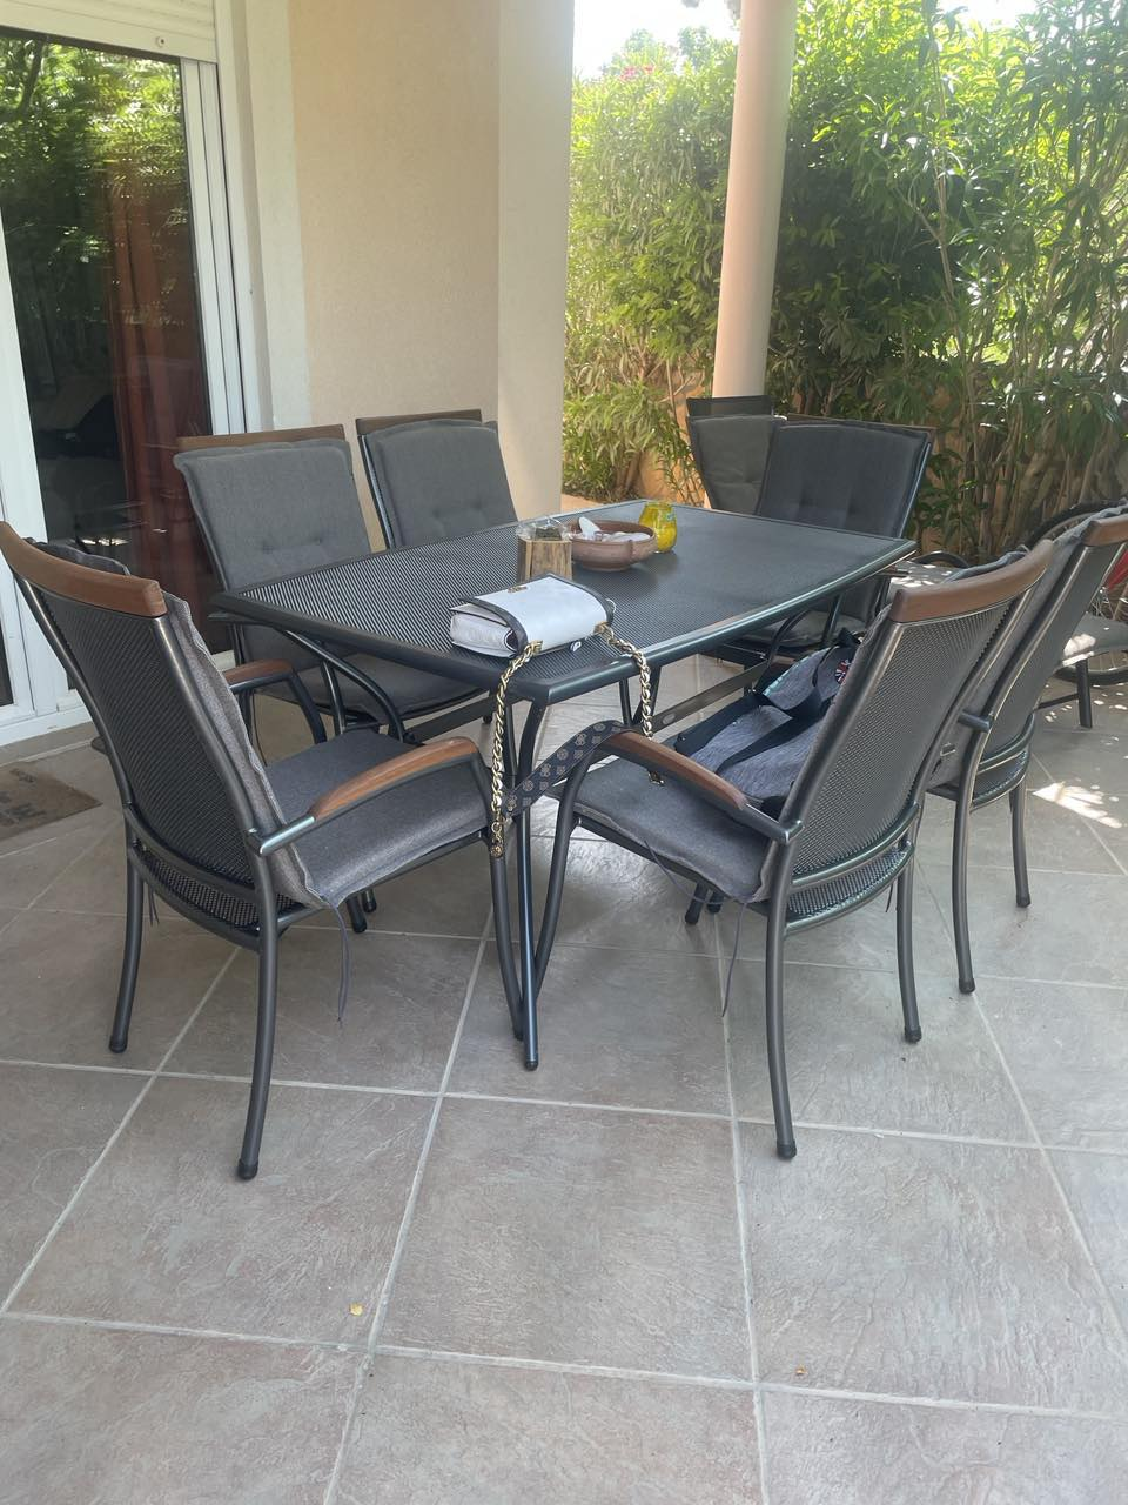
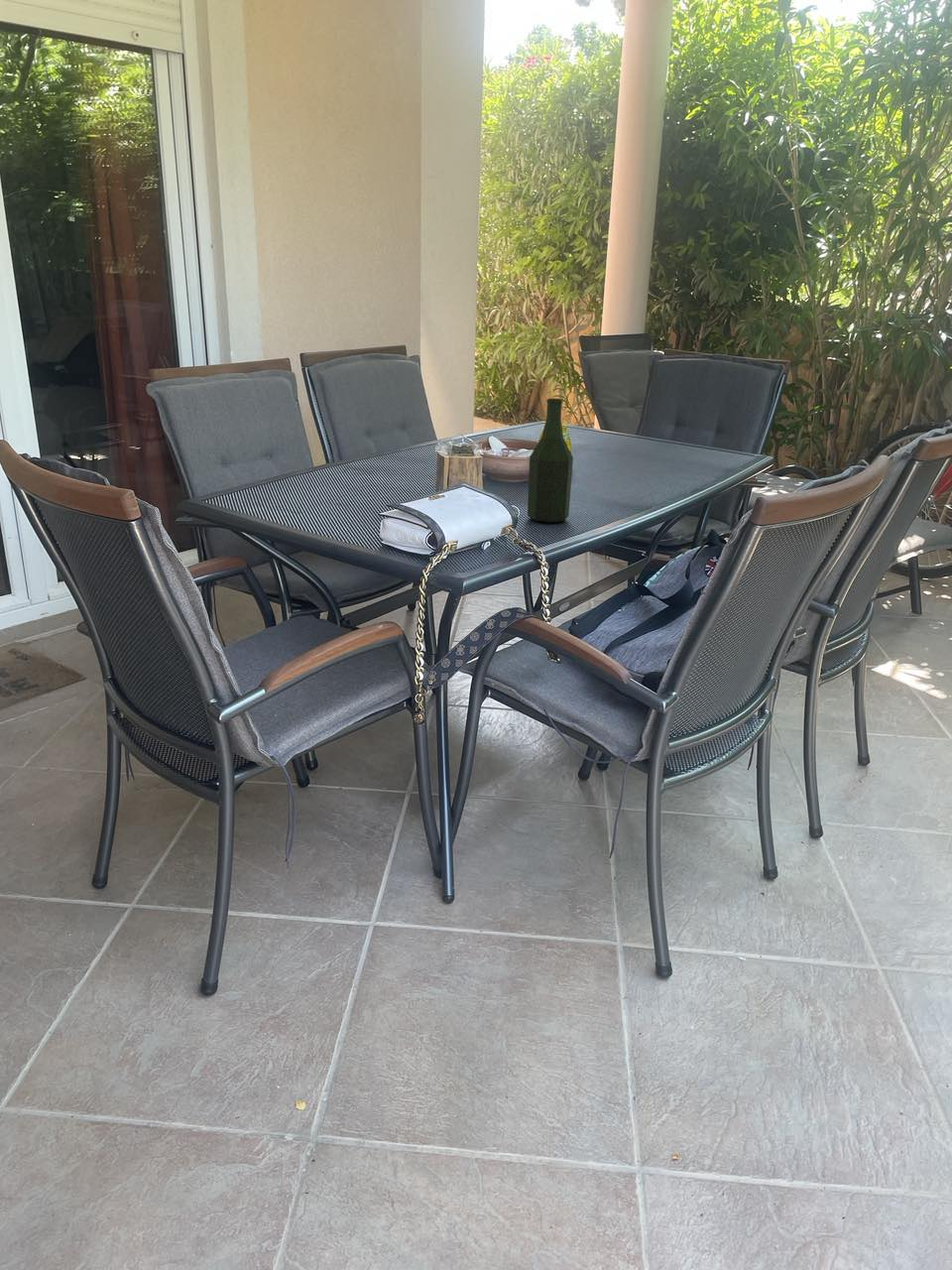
+ bottle (550, 459)
